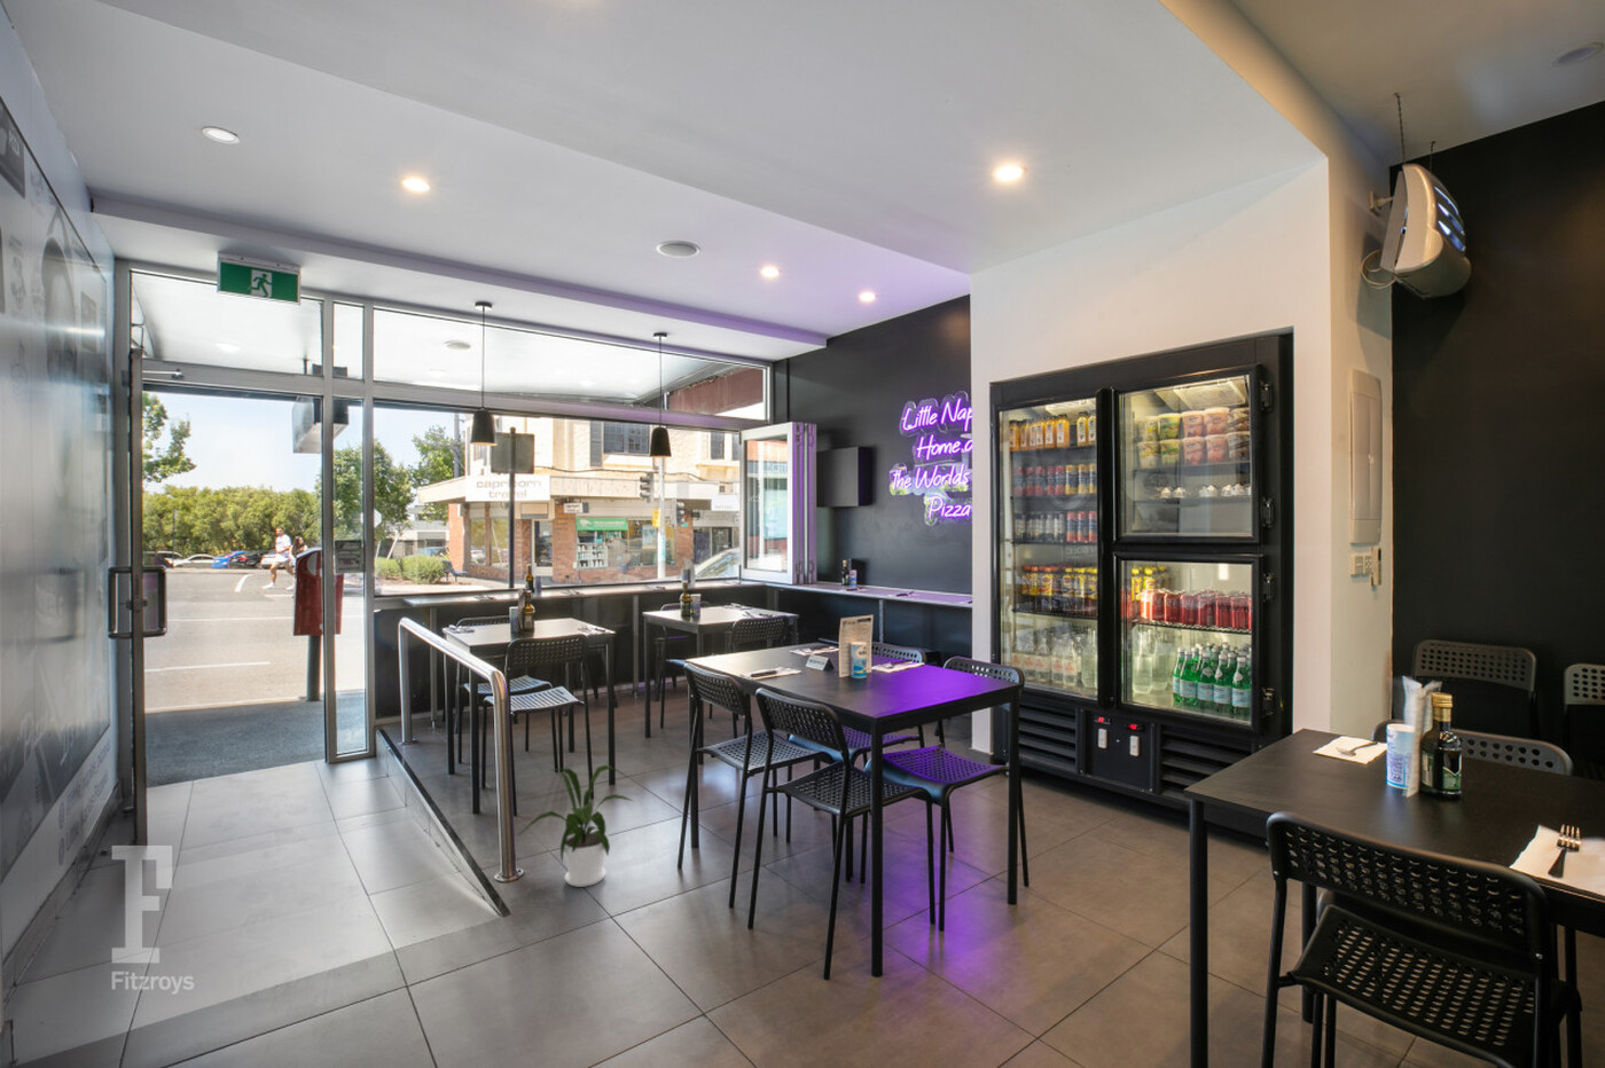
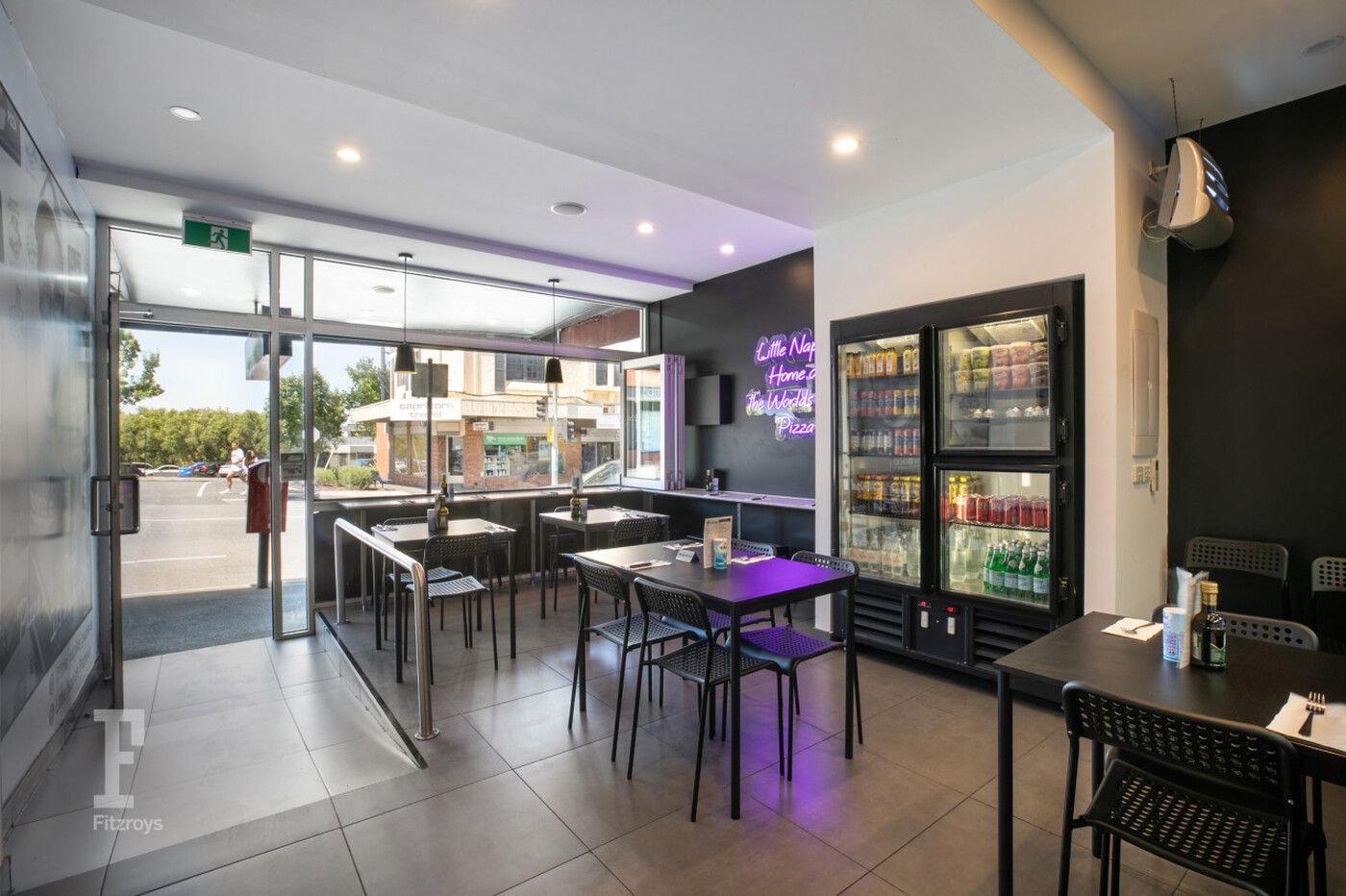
- house plant (583, 820)
